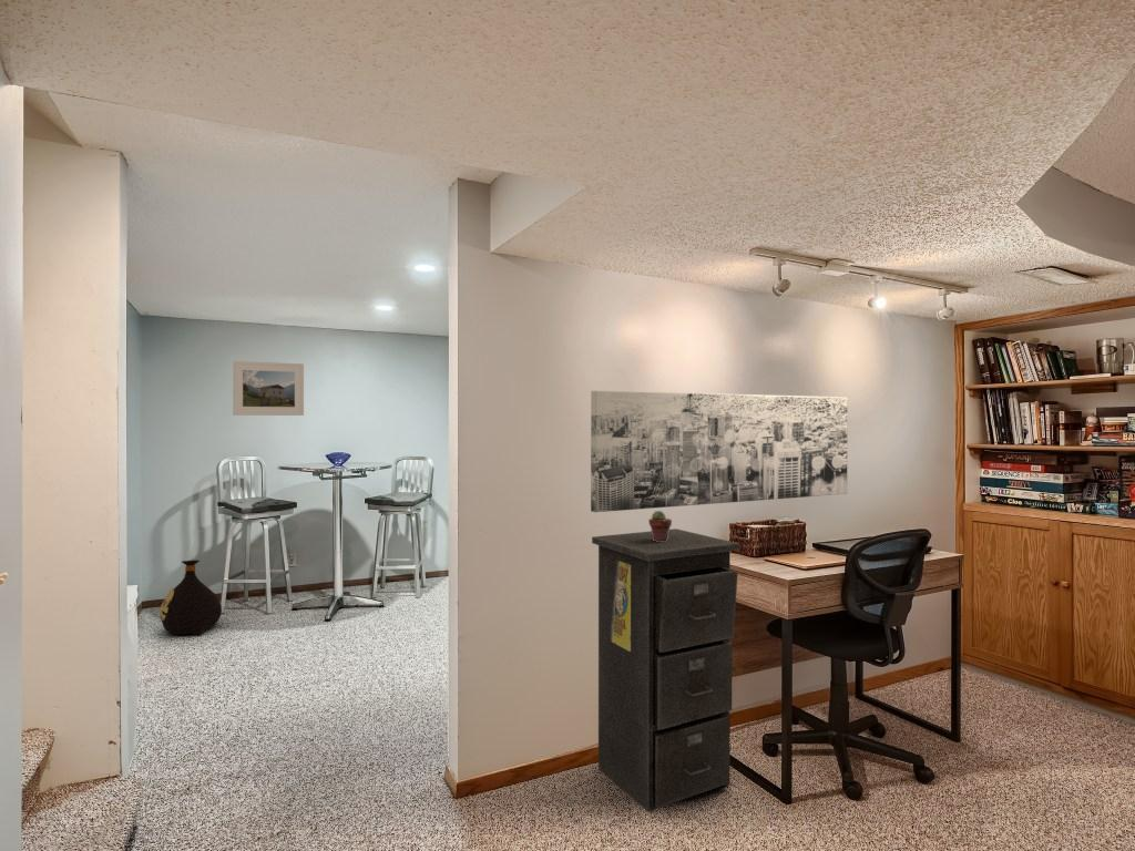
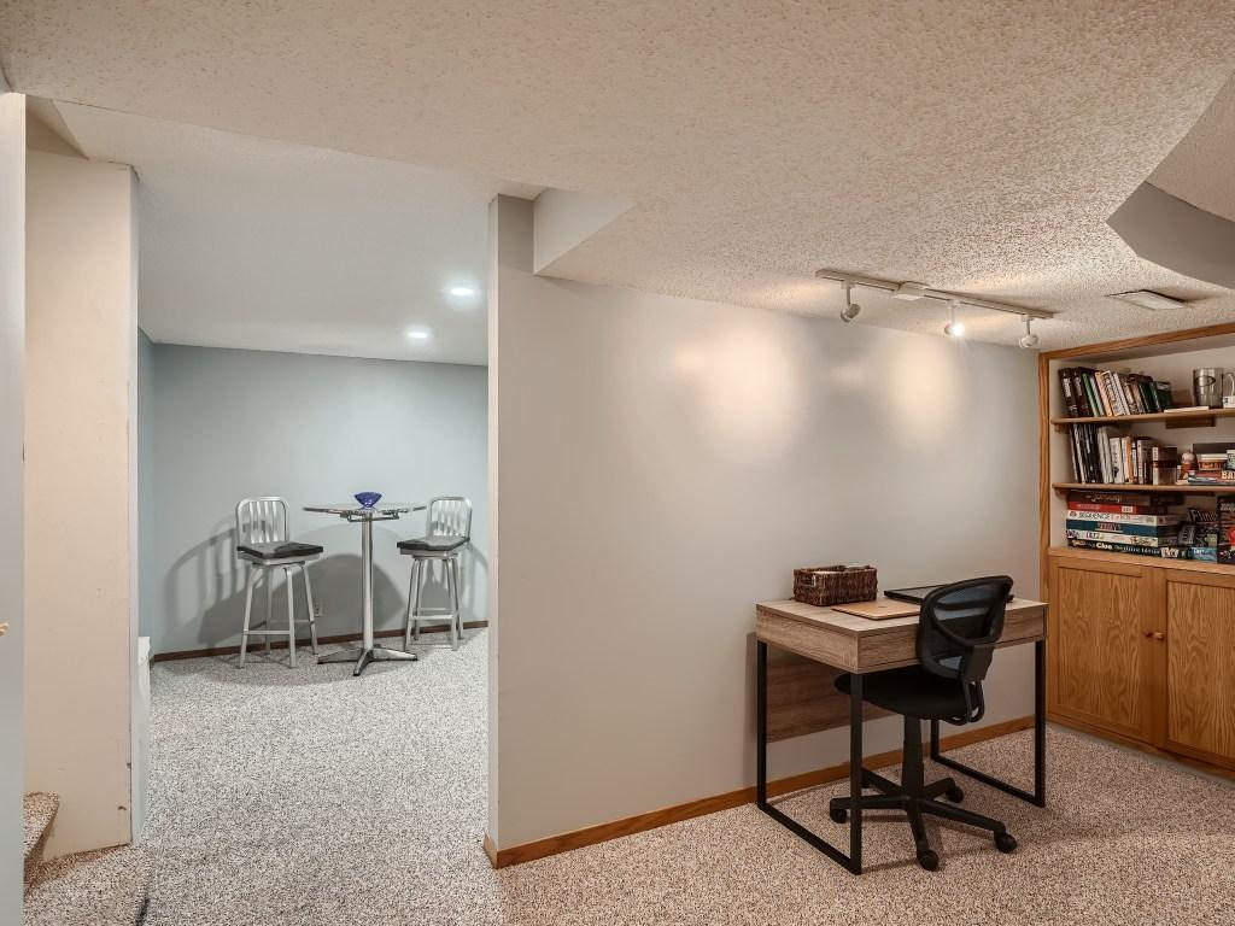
- bag (191, 594)
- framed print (268, 389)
- filing cabinet (667, 660)
- potted succulent (659, 524)
- wall art (733, 448)
